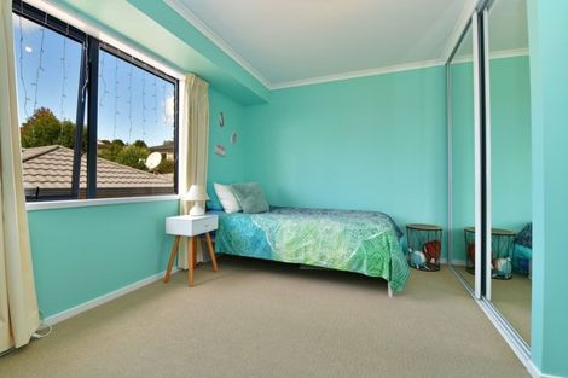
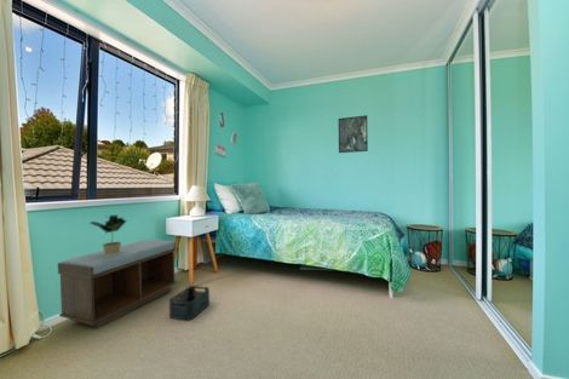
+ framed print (352, 134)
+ storage bin (190, 302)
+ potted plant (111, 232)
+ bench (126, 275)
